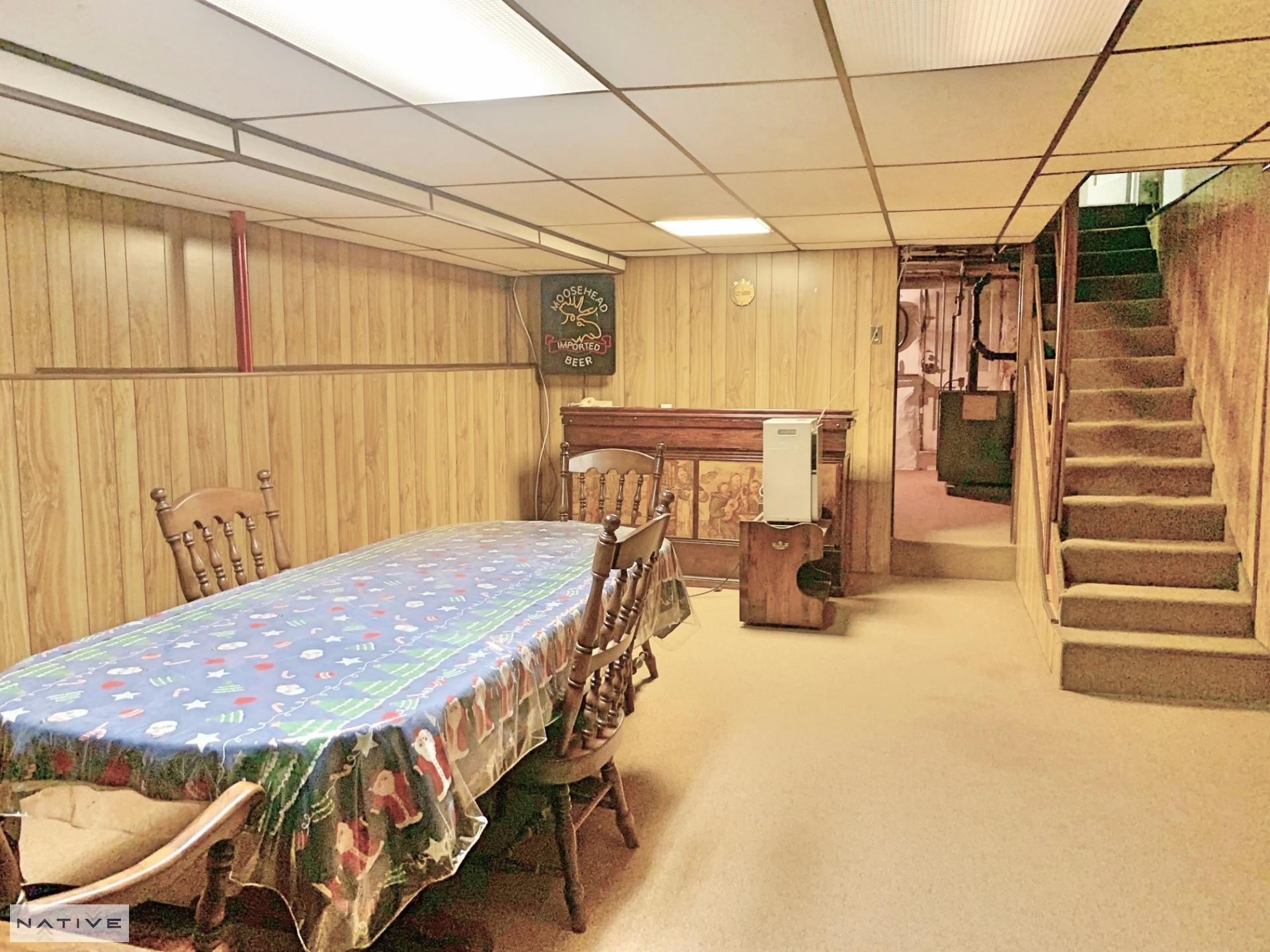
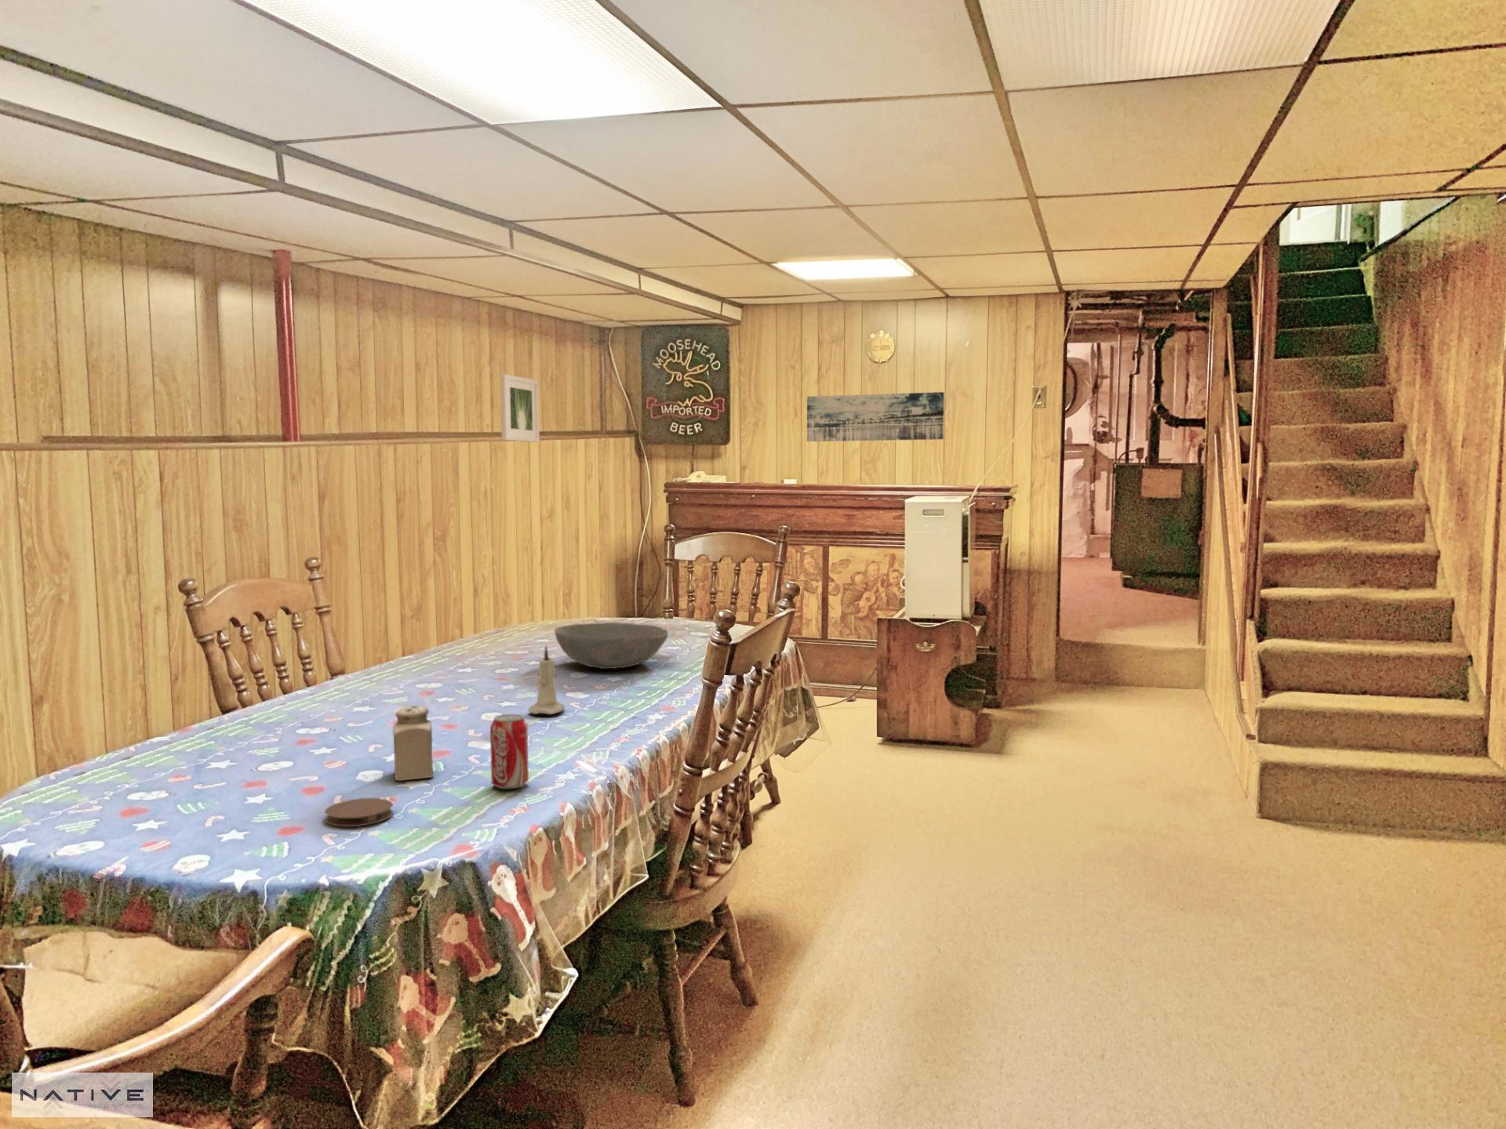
+ bowl (612, 646)
+ beverage can (509, 751)
+ coaster (359, 811)
+ candle (547, 677)
+ wall art (874, 417)
+ salt shaker (413, 741)
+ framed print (521, 409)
